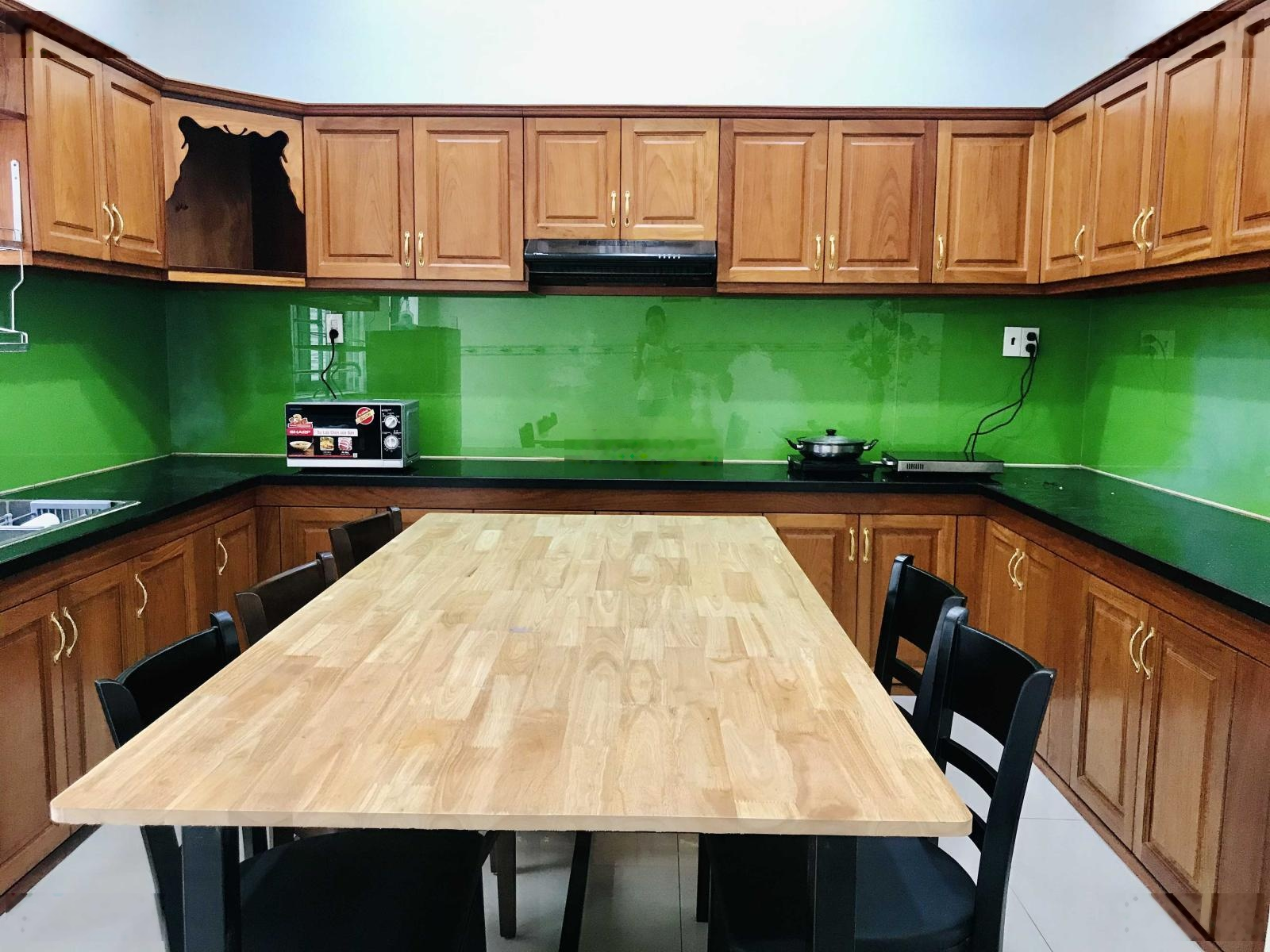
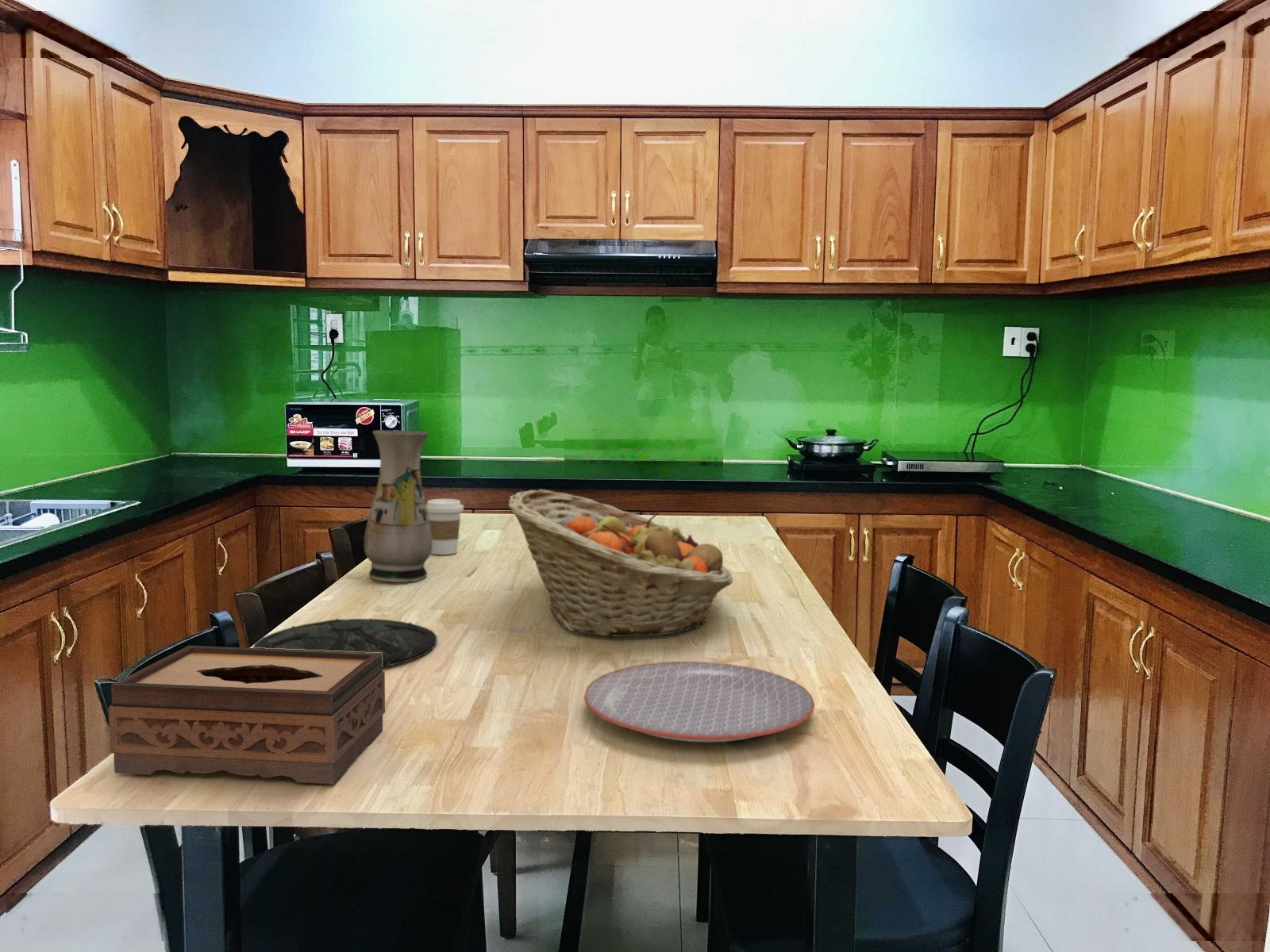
+ coffee cup (444, 526)
+ fruit basket (619, 555)
+ vase (398, 505)
+ plate (347, 633)
+ tissue box (256, 709)
+ plate (698, 703)
